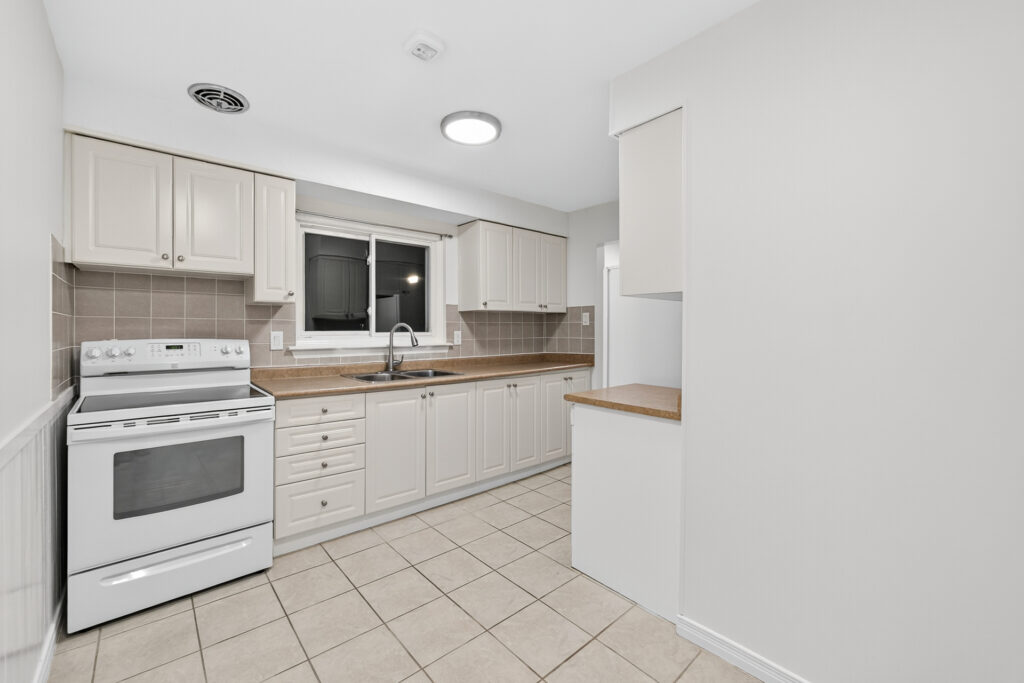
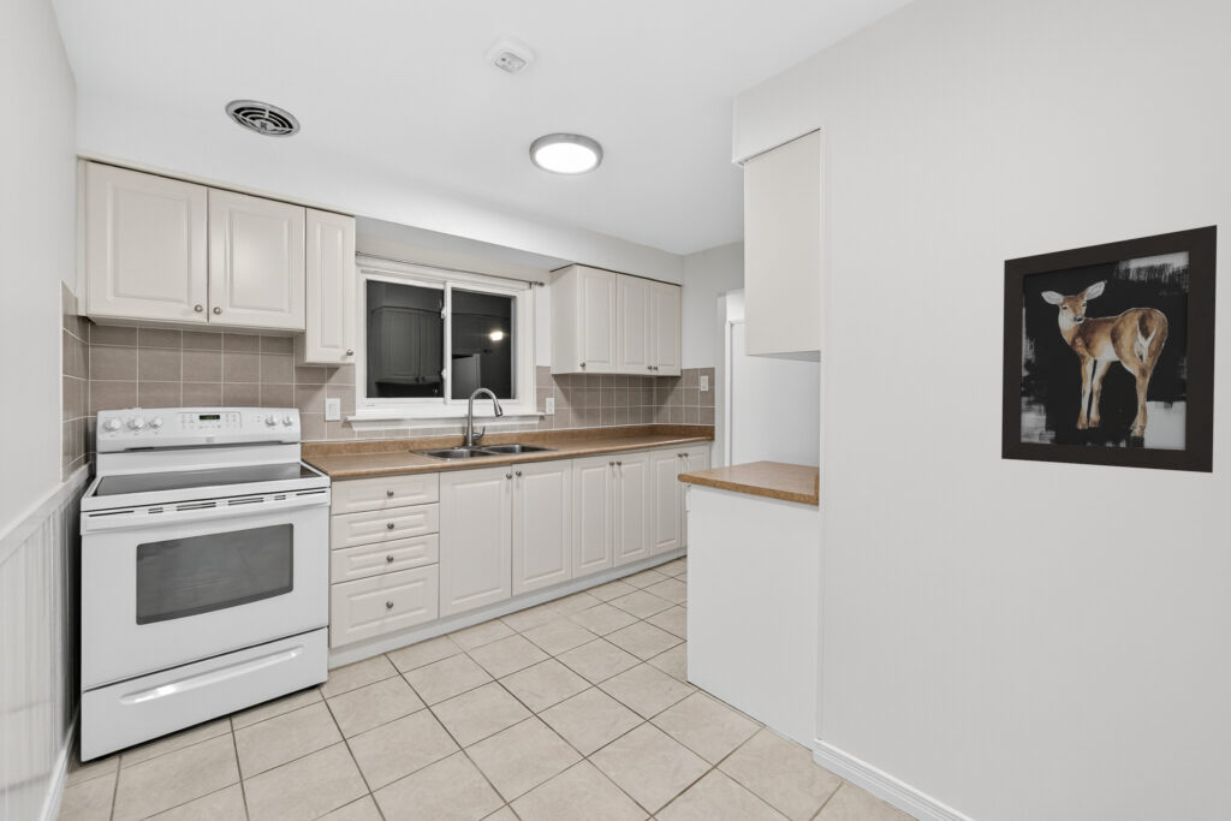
+ wall art (1096, 355)
